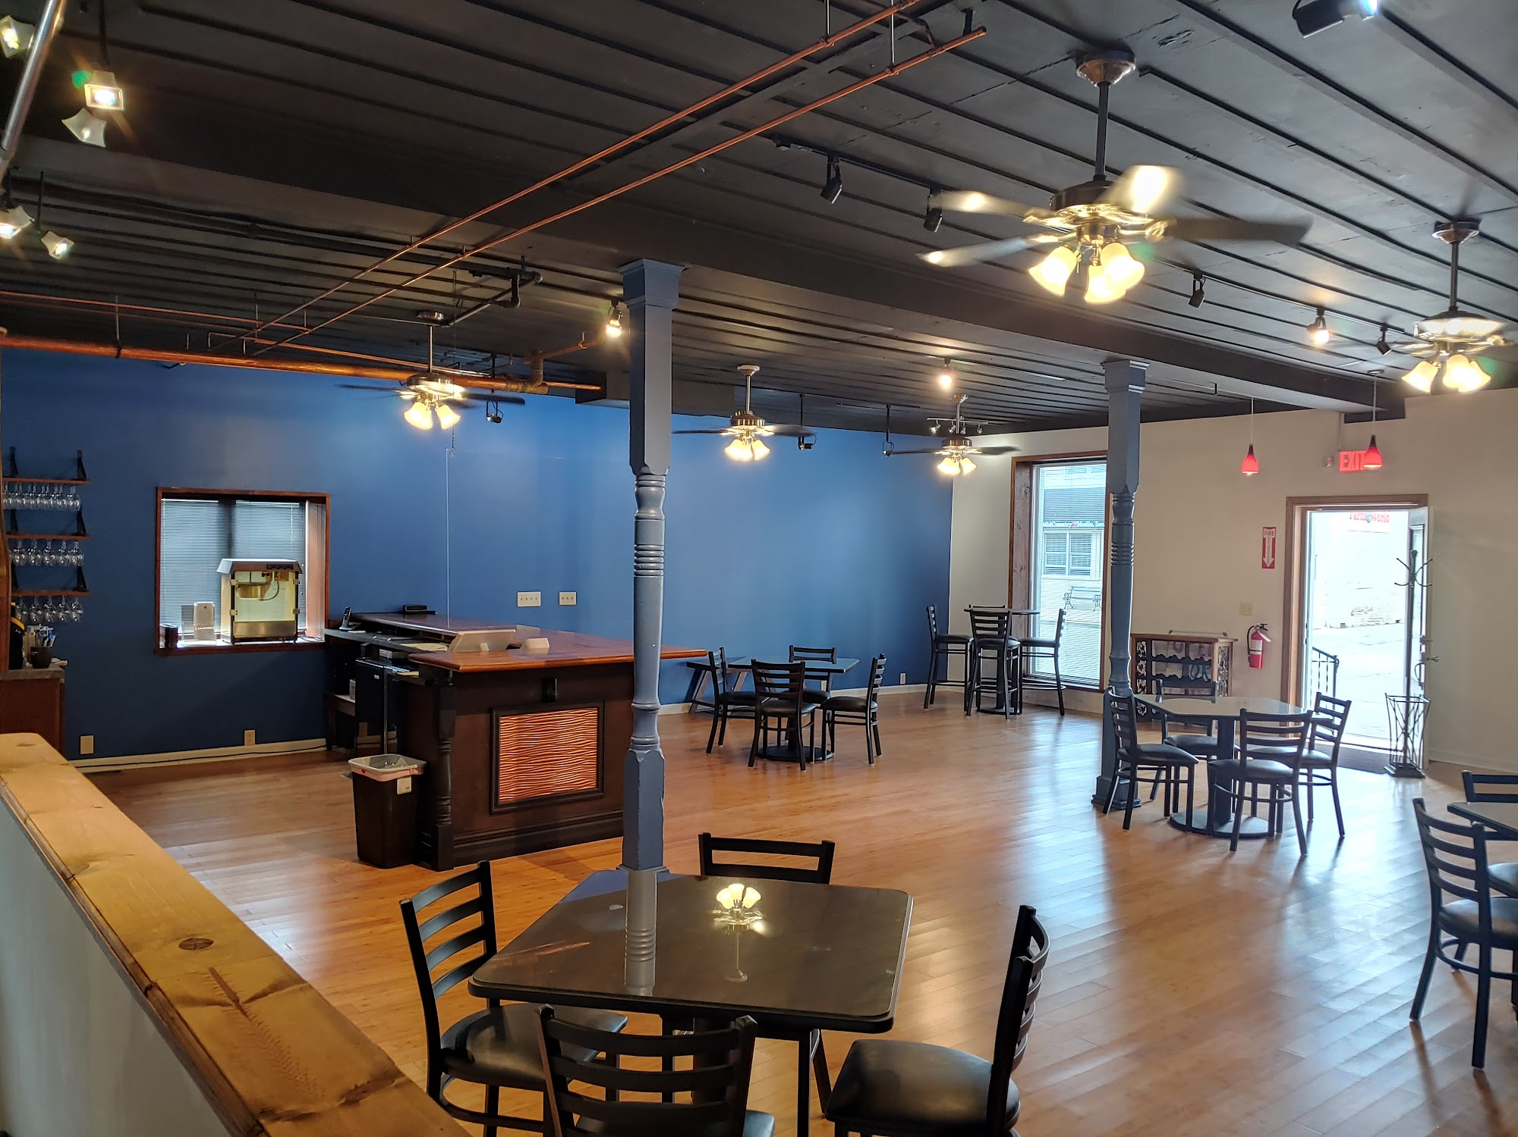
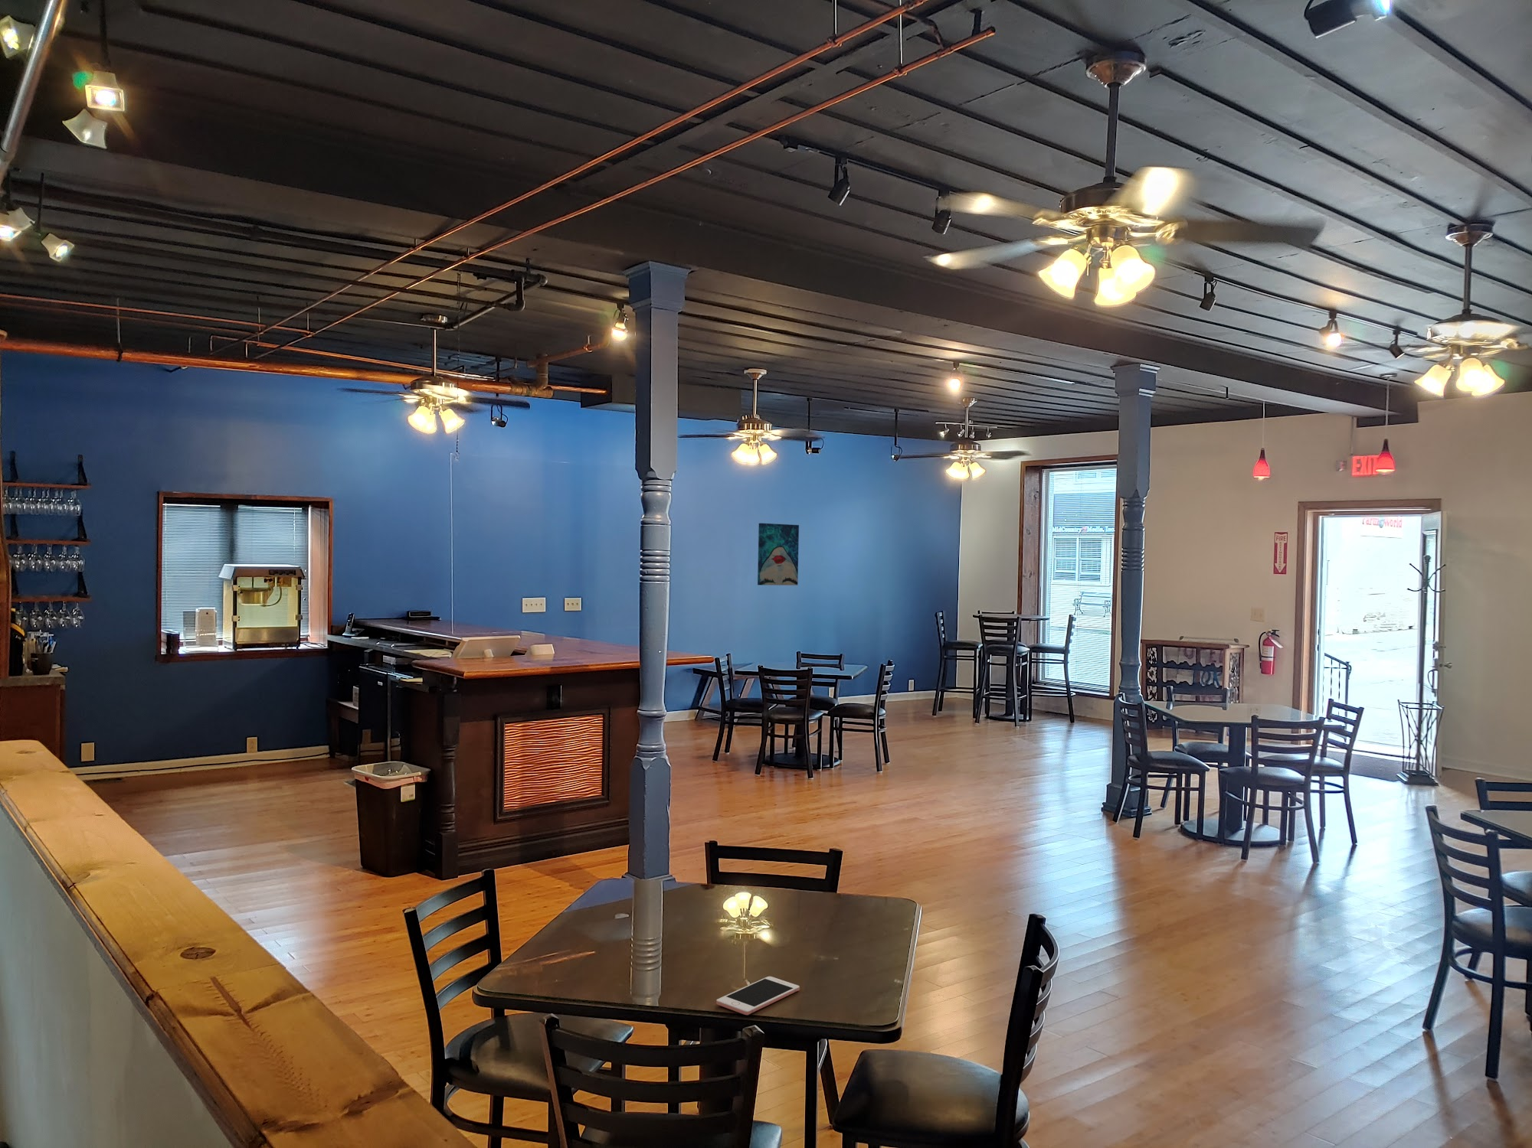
+ wall art (778, 554)
+ cell phone (759, 995)
